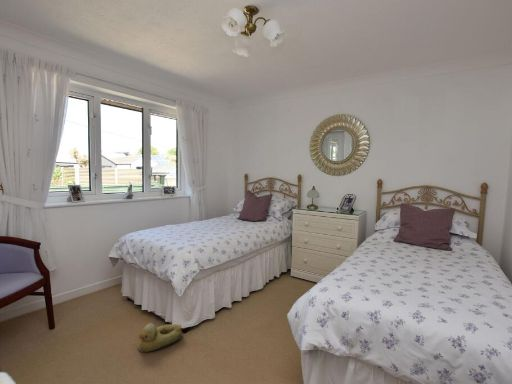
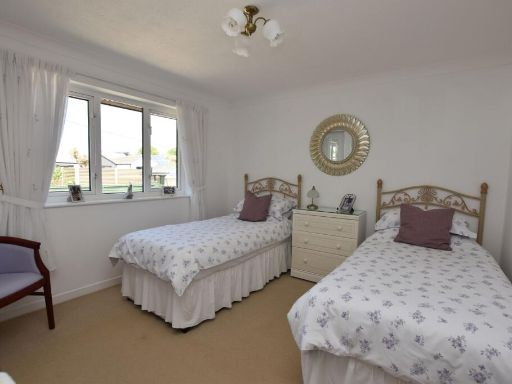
- rubber duck (160, 331)
